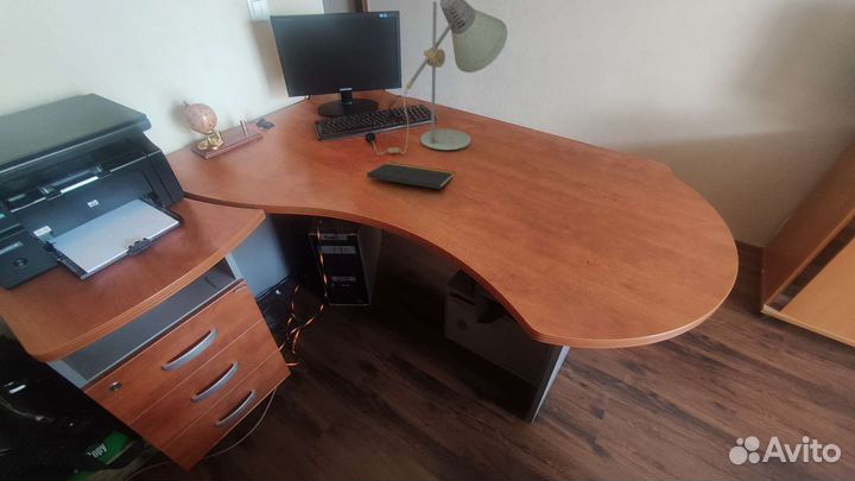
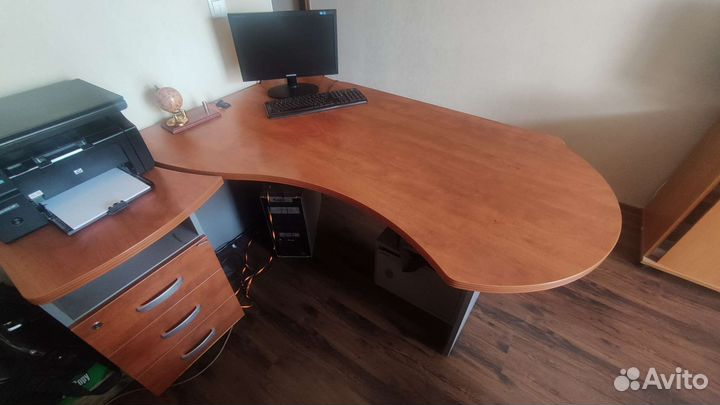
- desk lamp (433, 71)
- notepad (412, 175)
